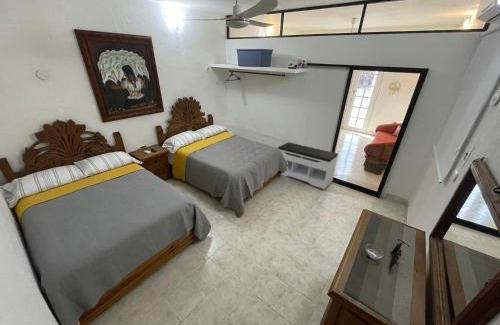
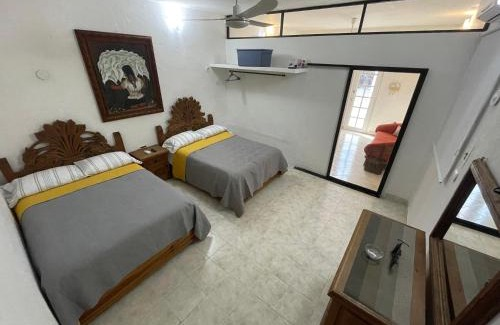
- bench (305, 163)
